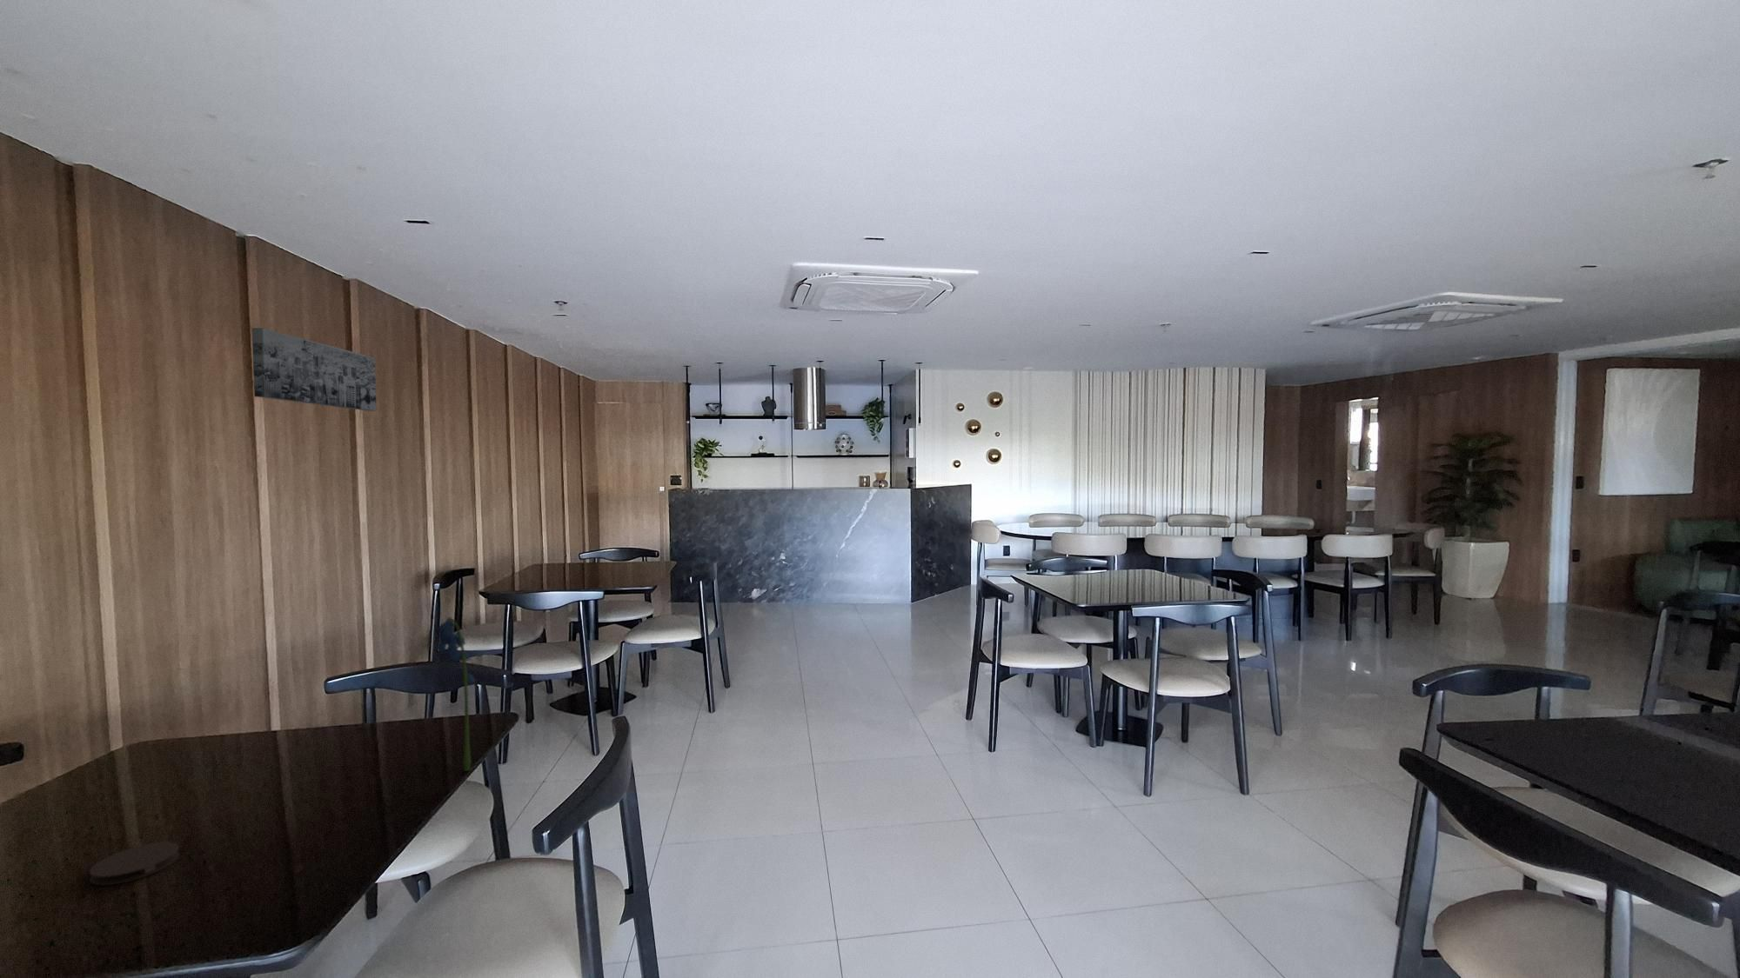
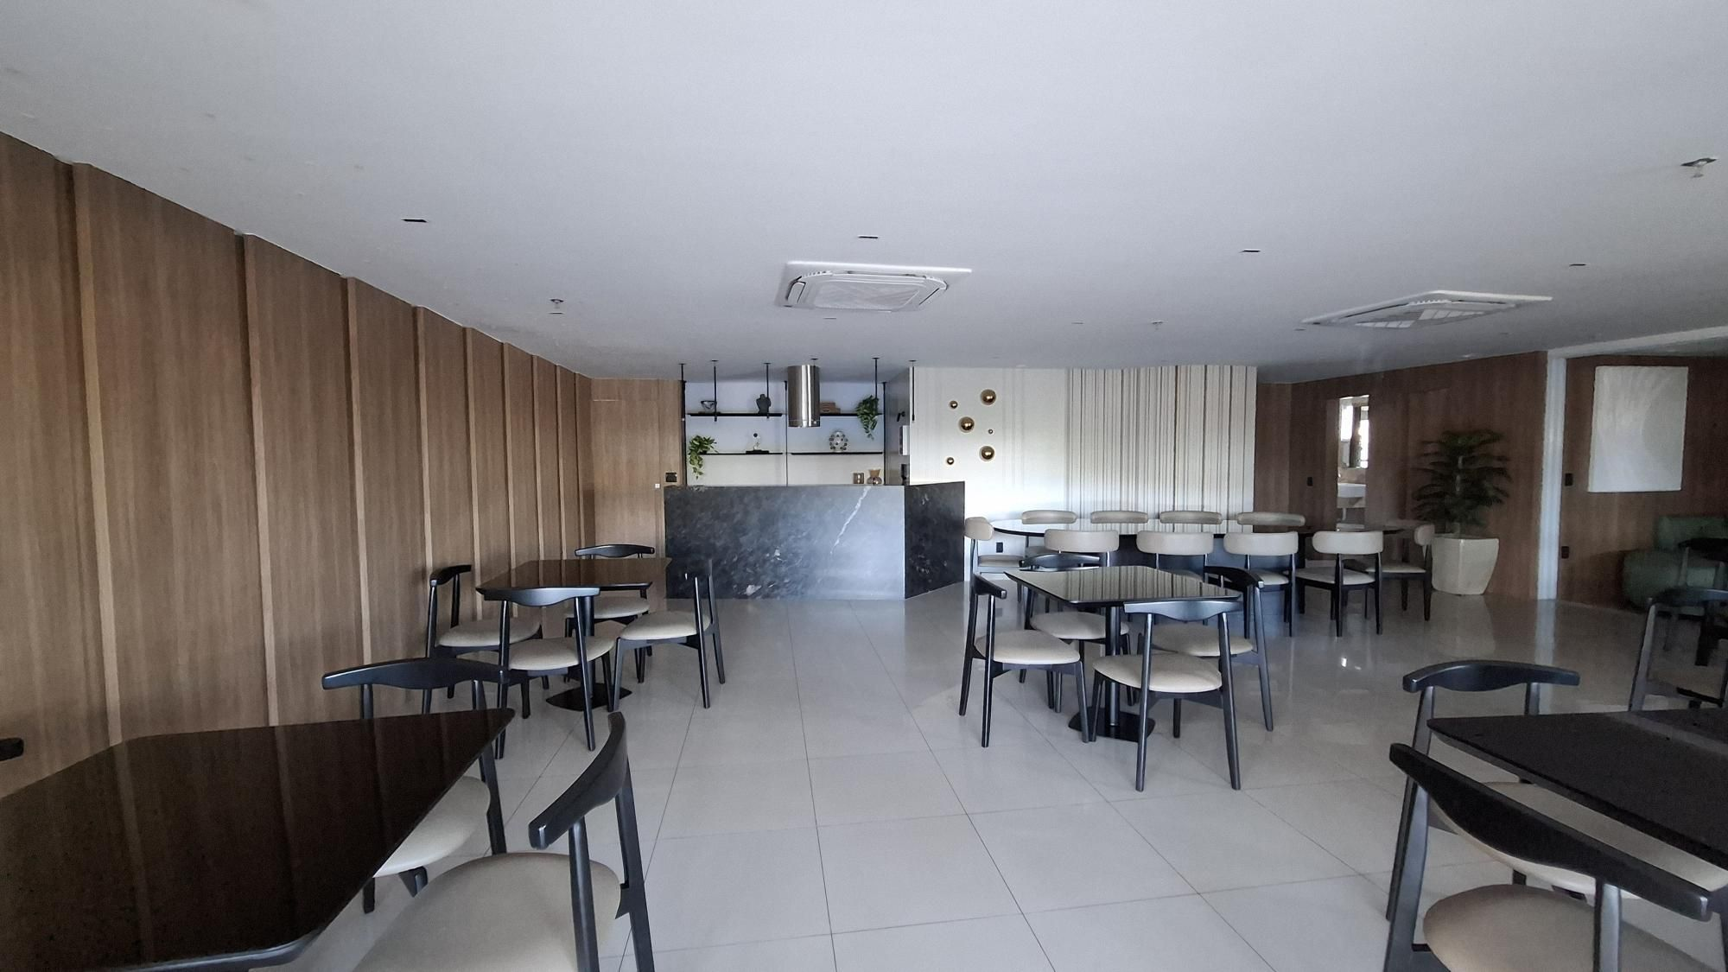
- flower (464, 688)
- coaster (136, 862)
- wall art (321, 374)
